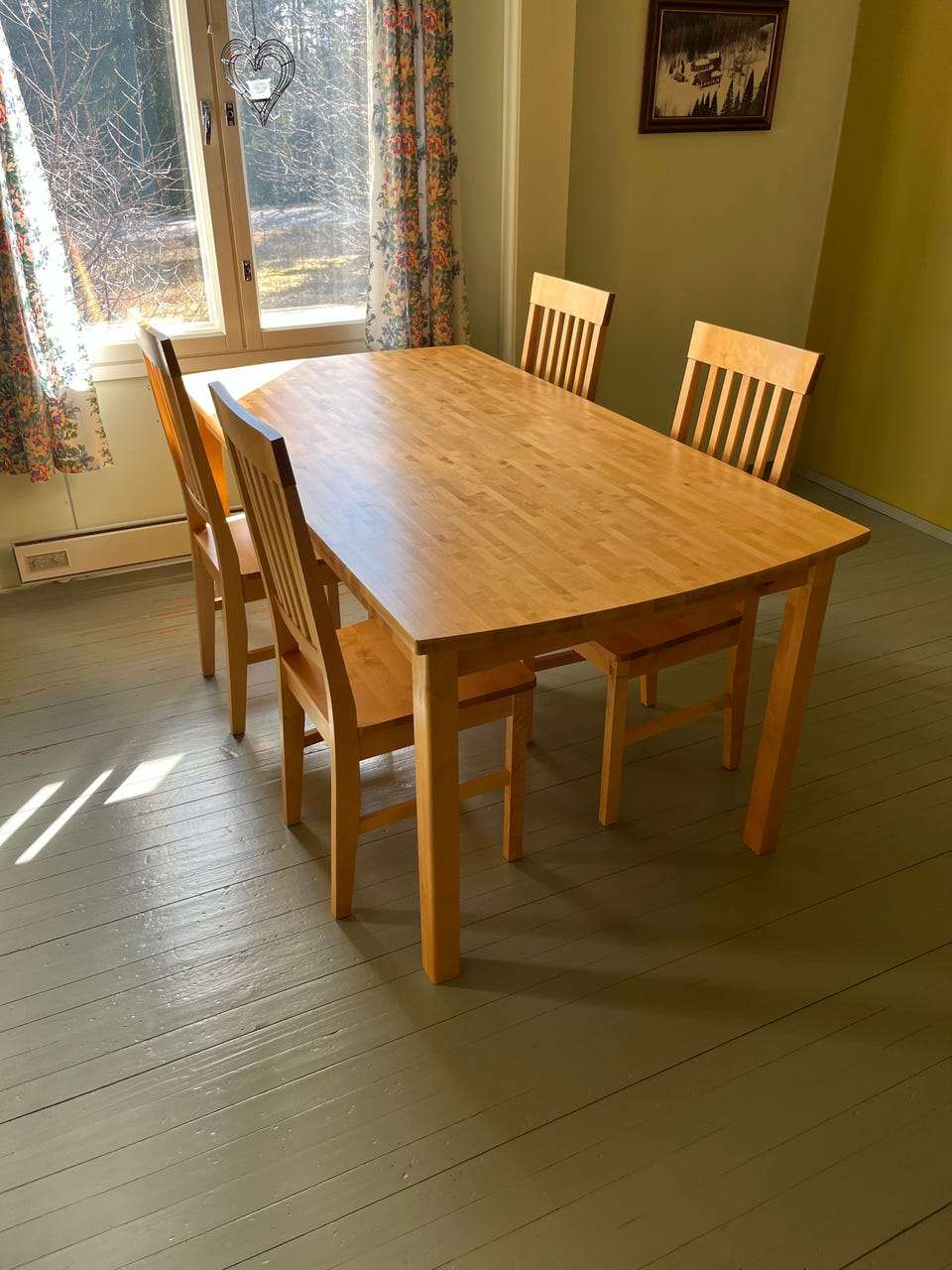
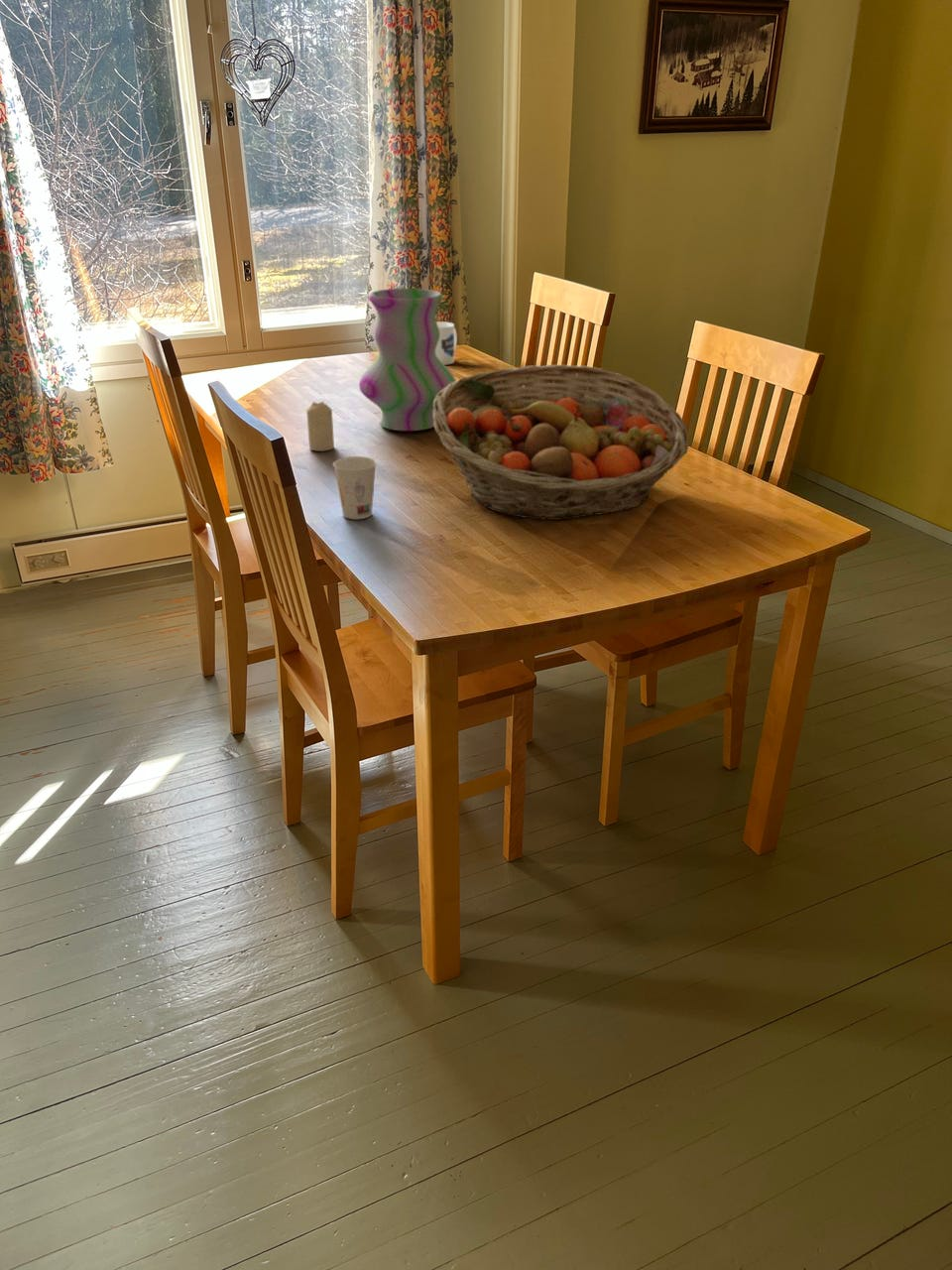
+ mug (442, 342)
+ cup (356, 488)
+ vase (407, 360)
+ candle (320, 426)
+ fruit basket (559, 440)
